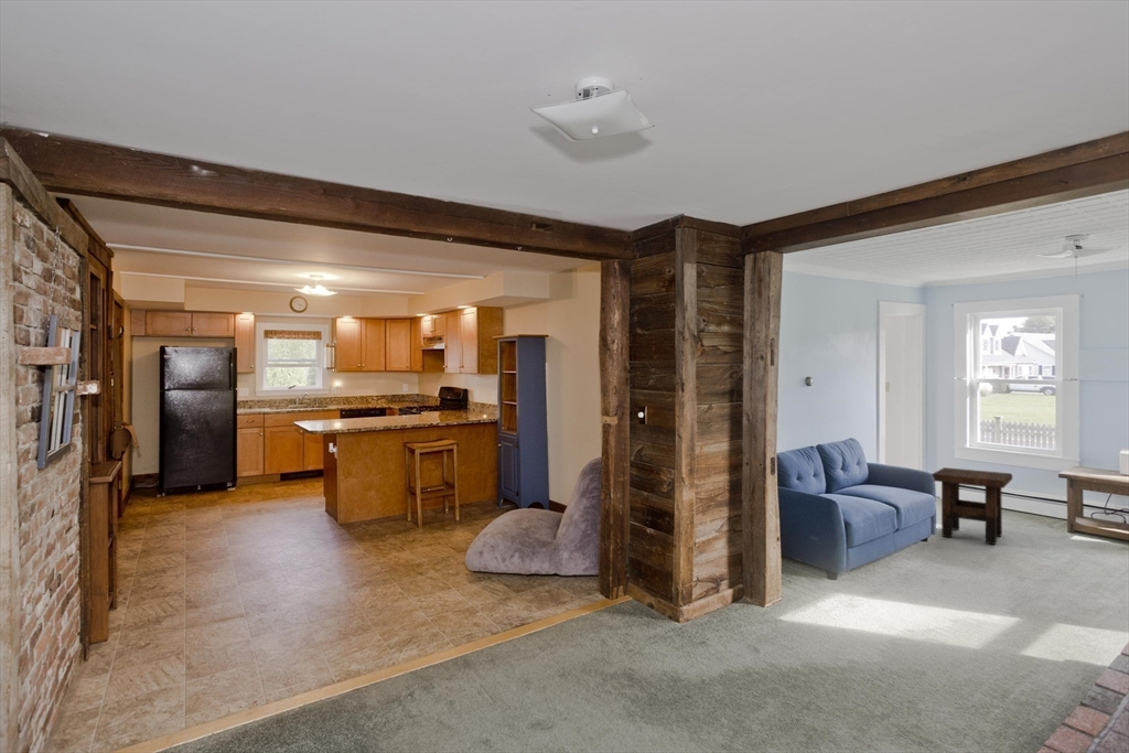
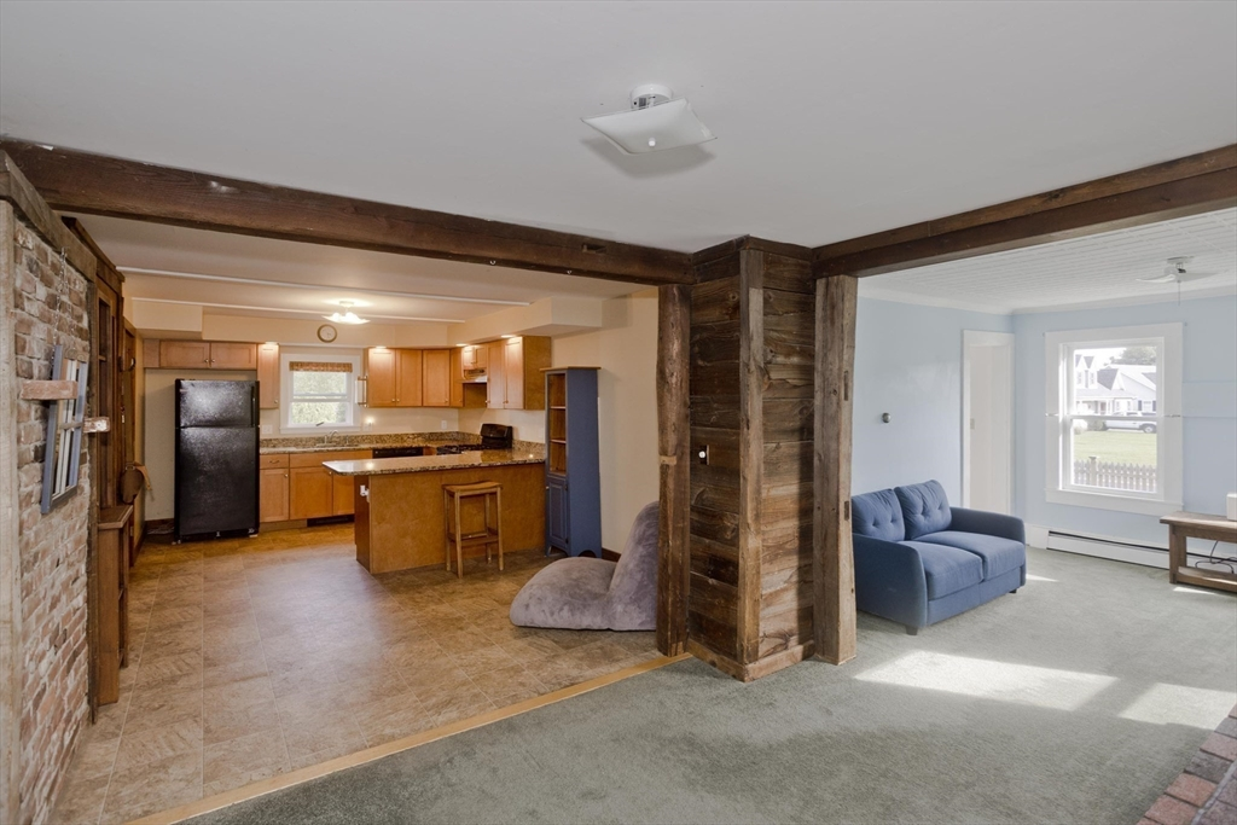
- side table (971, 504)
